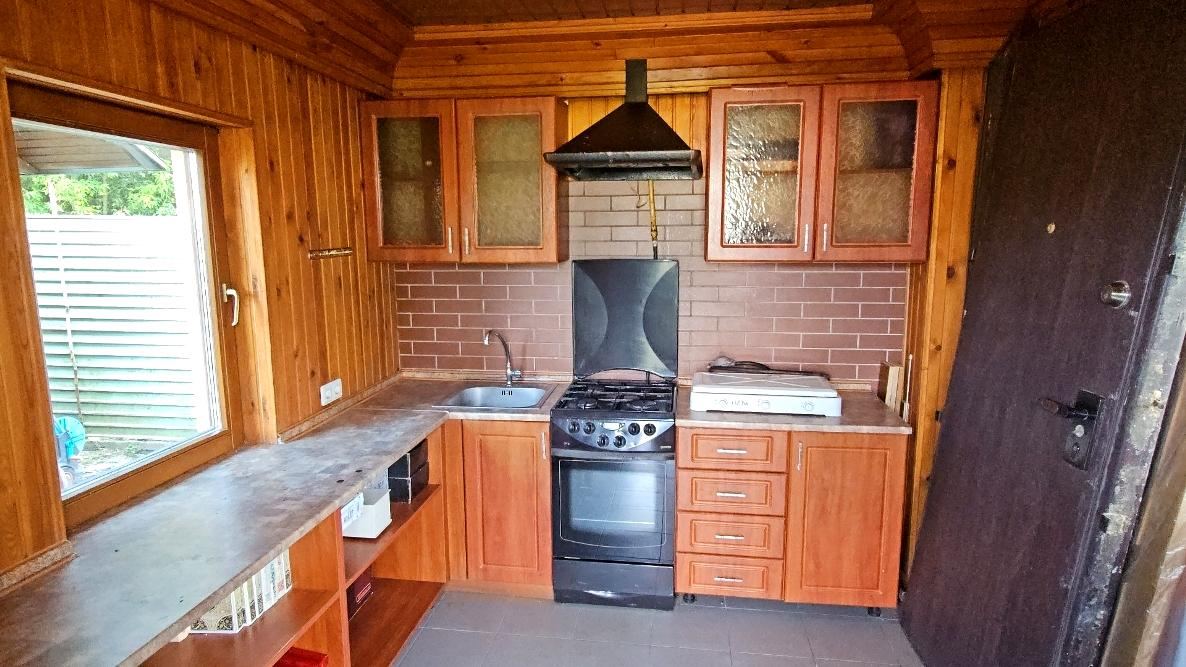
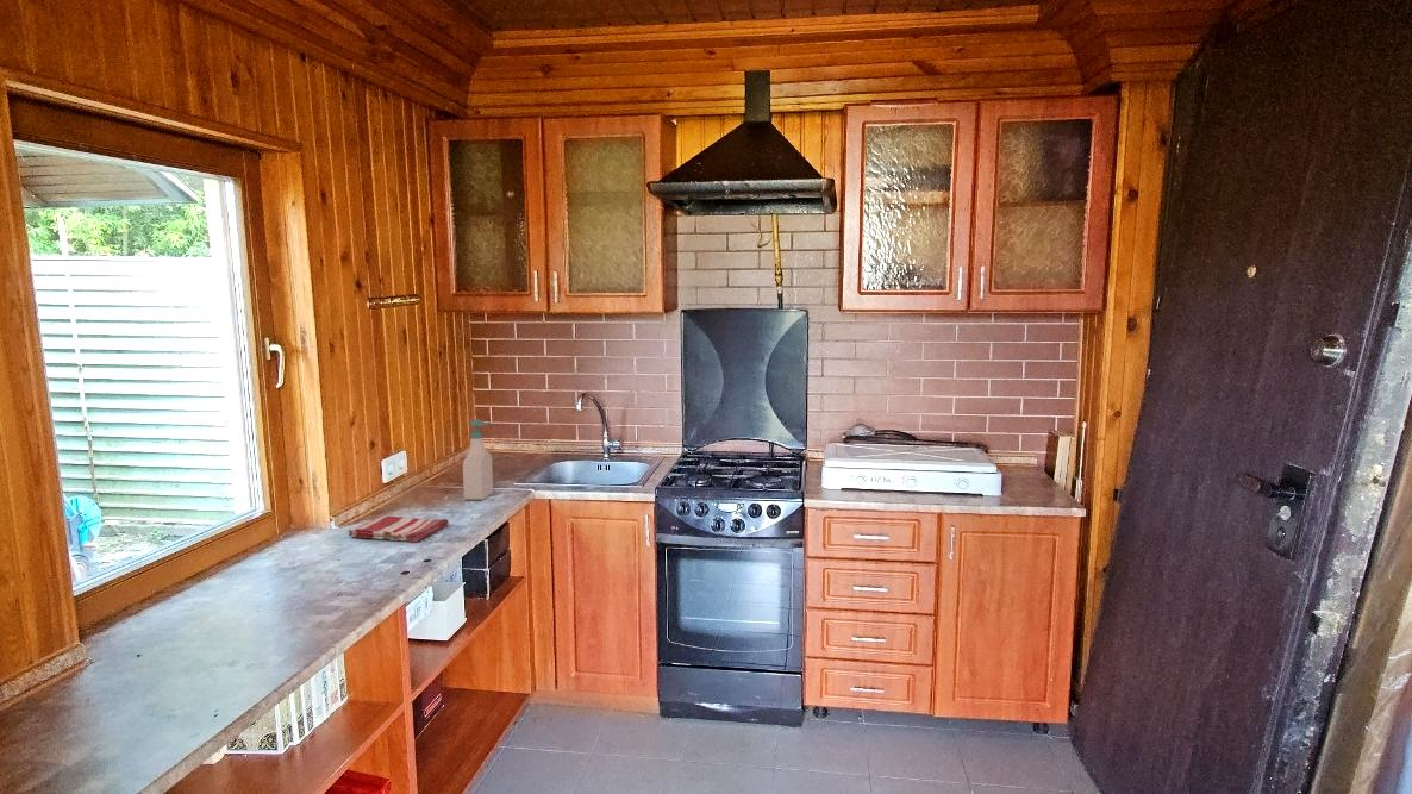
+ dish towel (399, 526)
+ soap bottle (480, 457)
